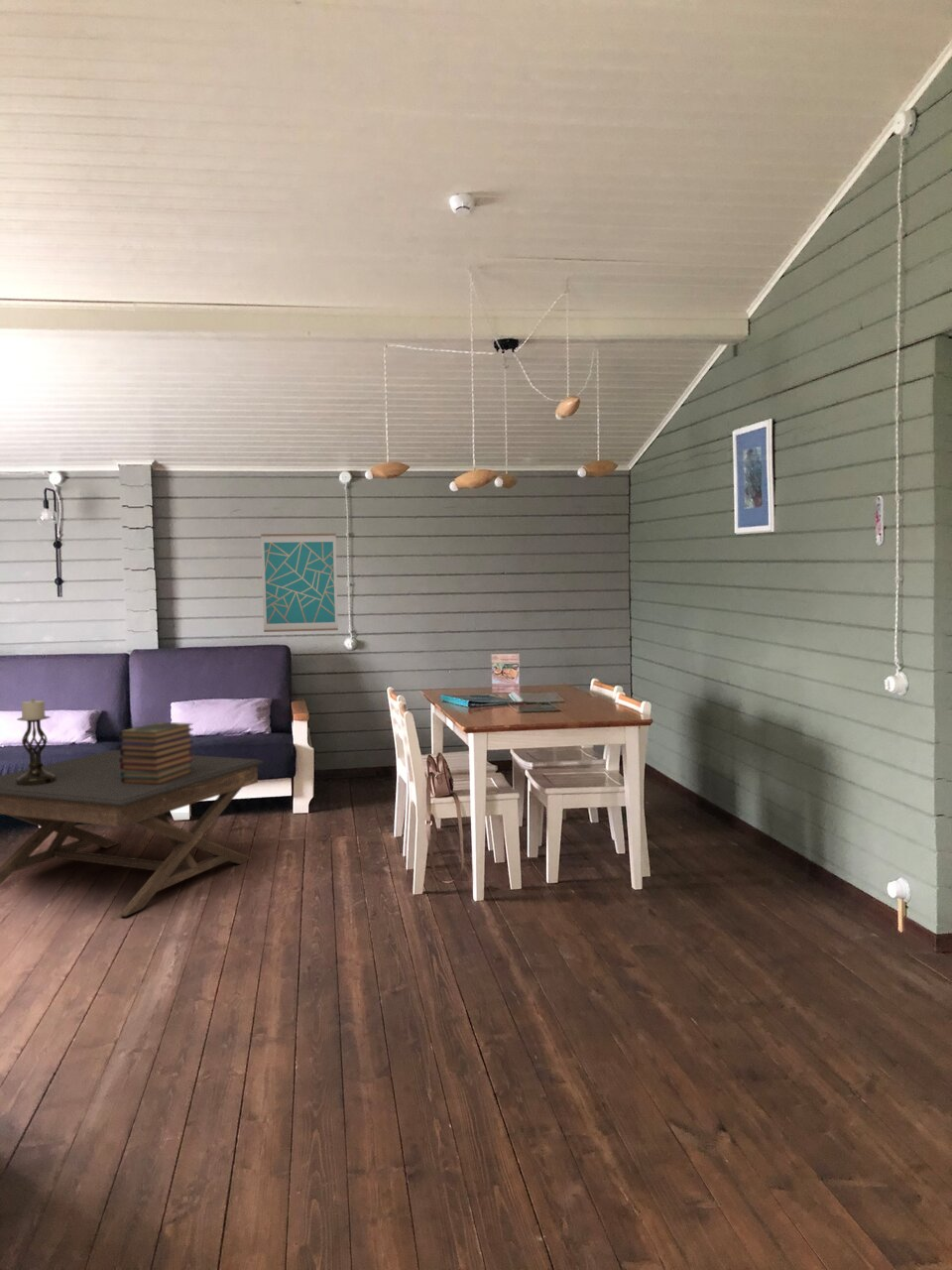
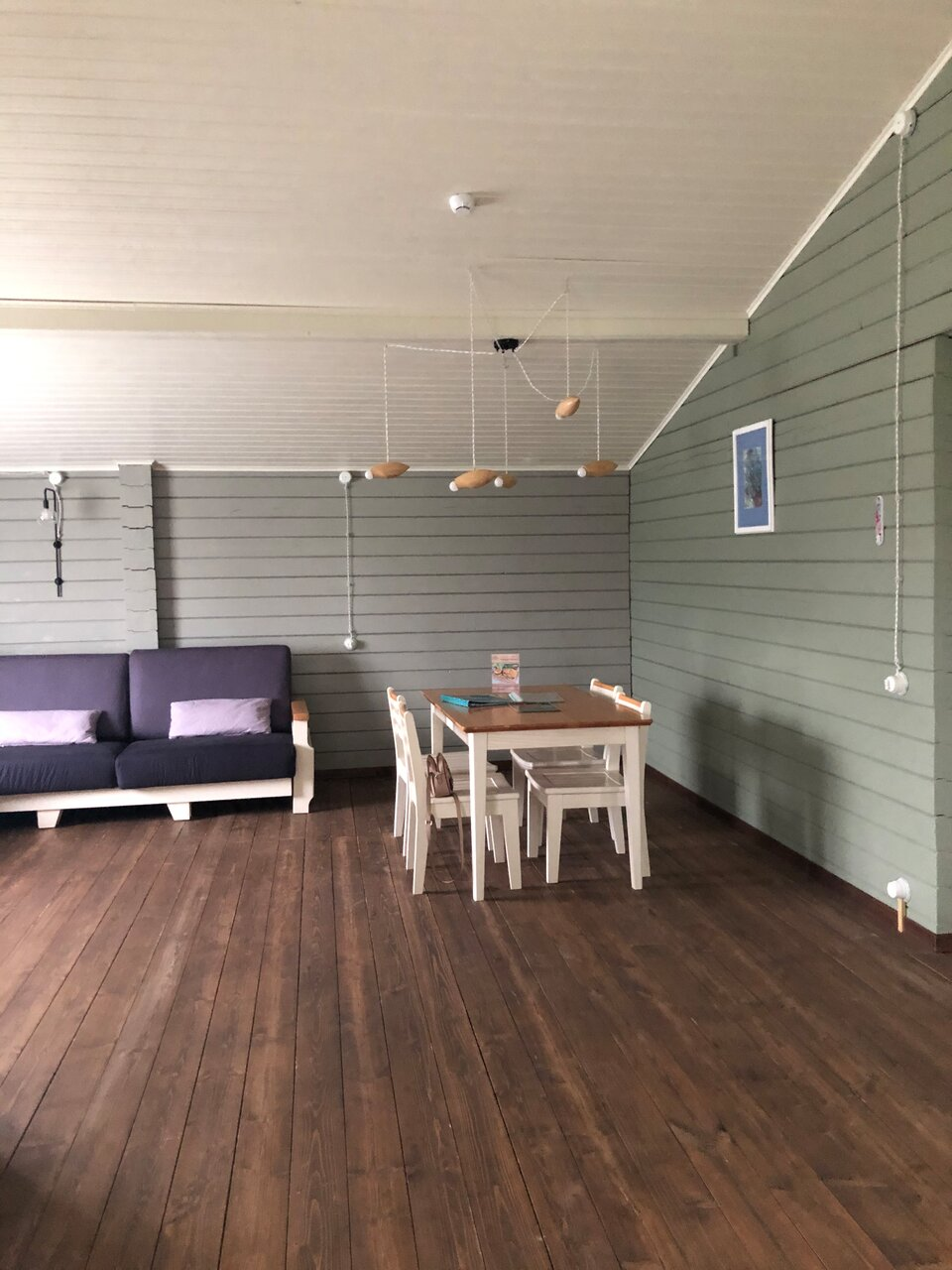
- coffee table (118, 824)
- wall art (299, 582)
- book stack (157, 752)
- candle holder (34, 739)
